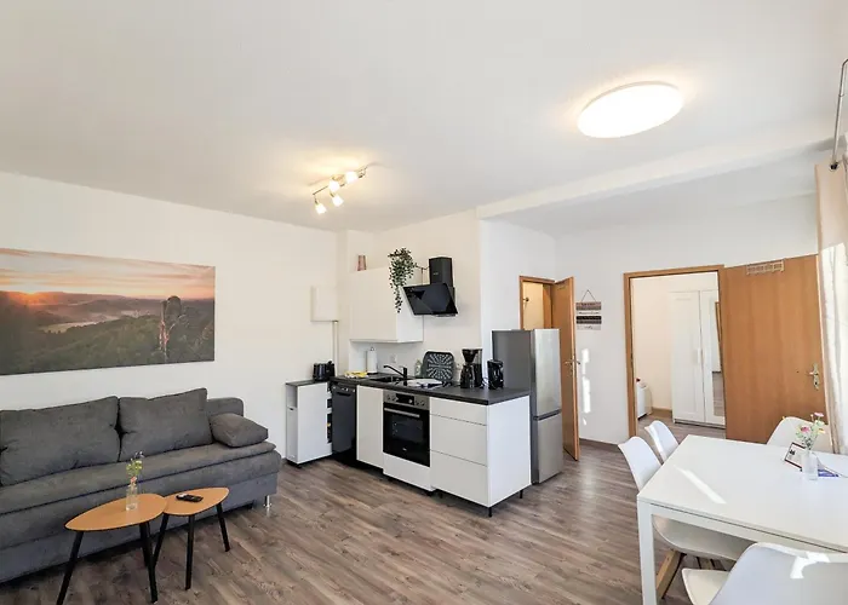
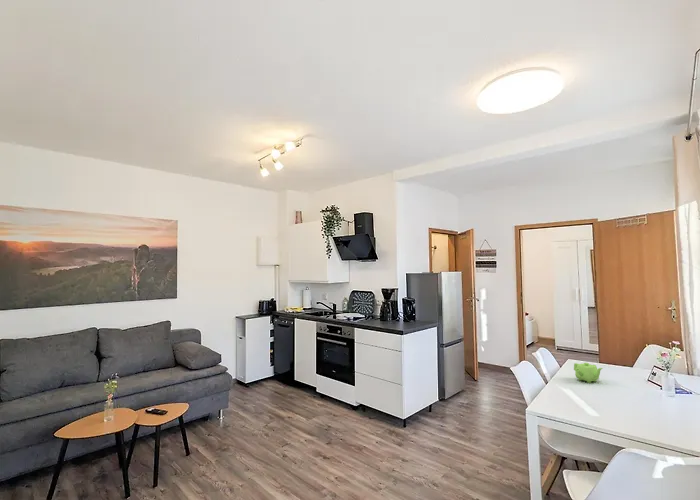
+ teapot (588, 372)
